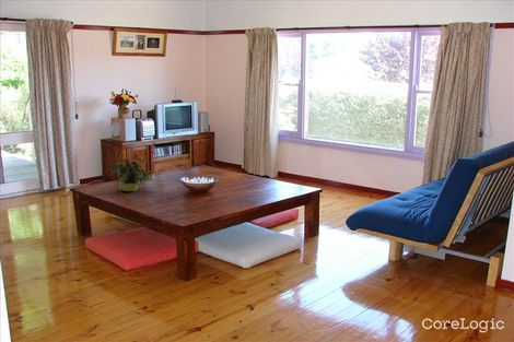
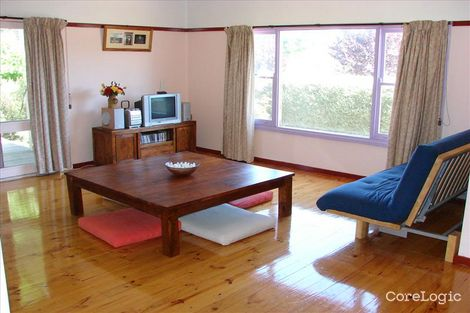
- potted plant (130, 170)
